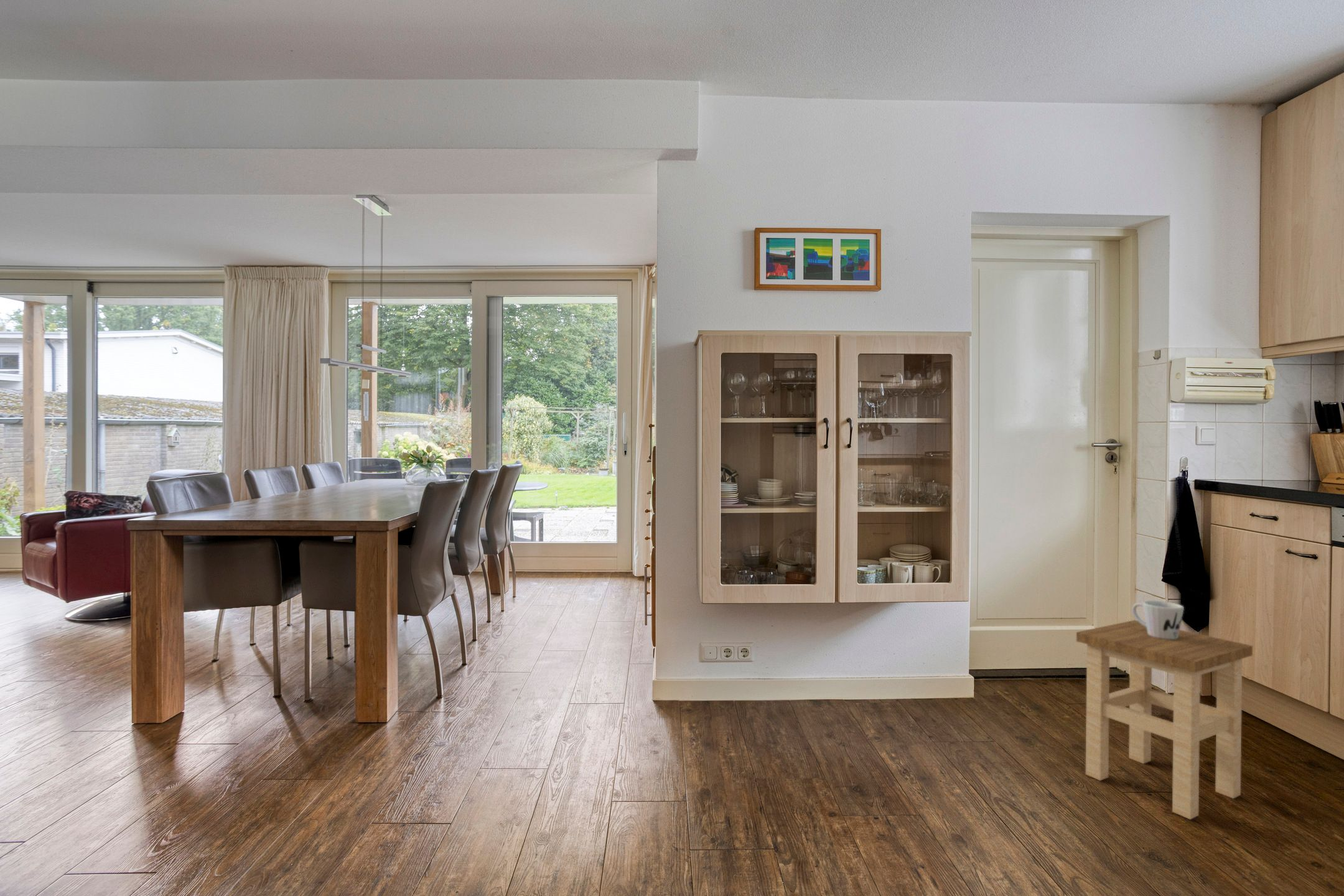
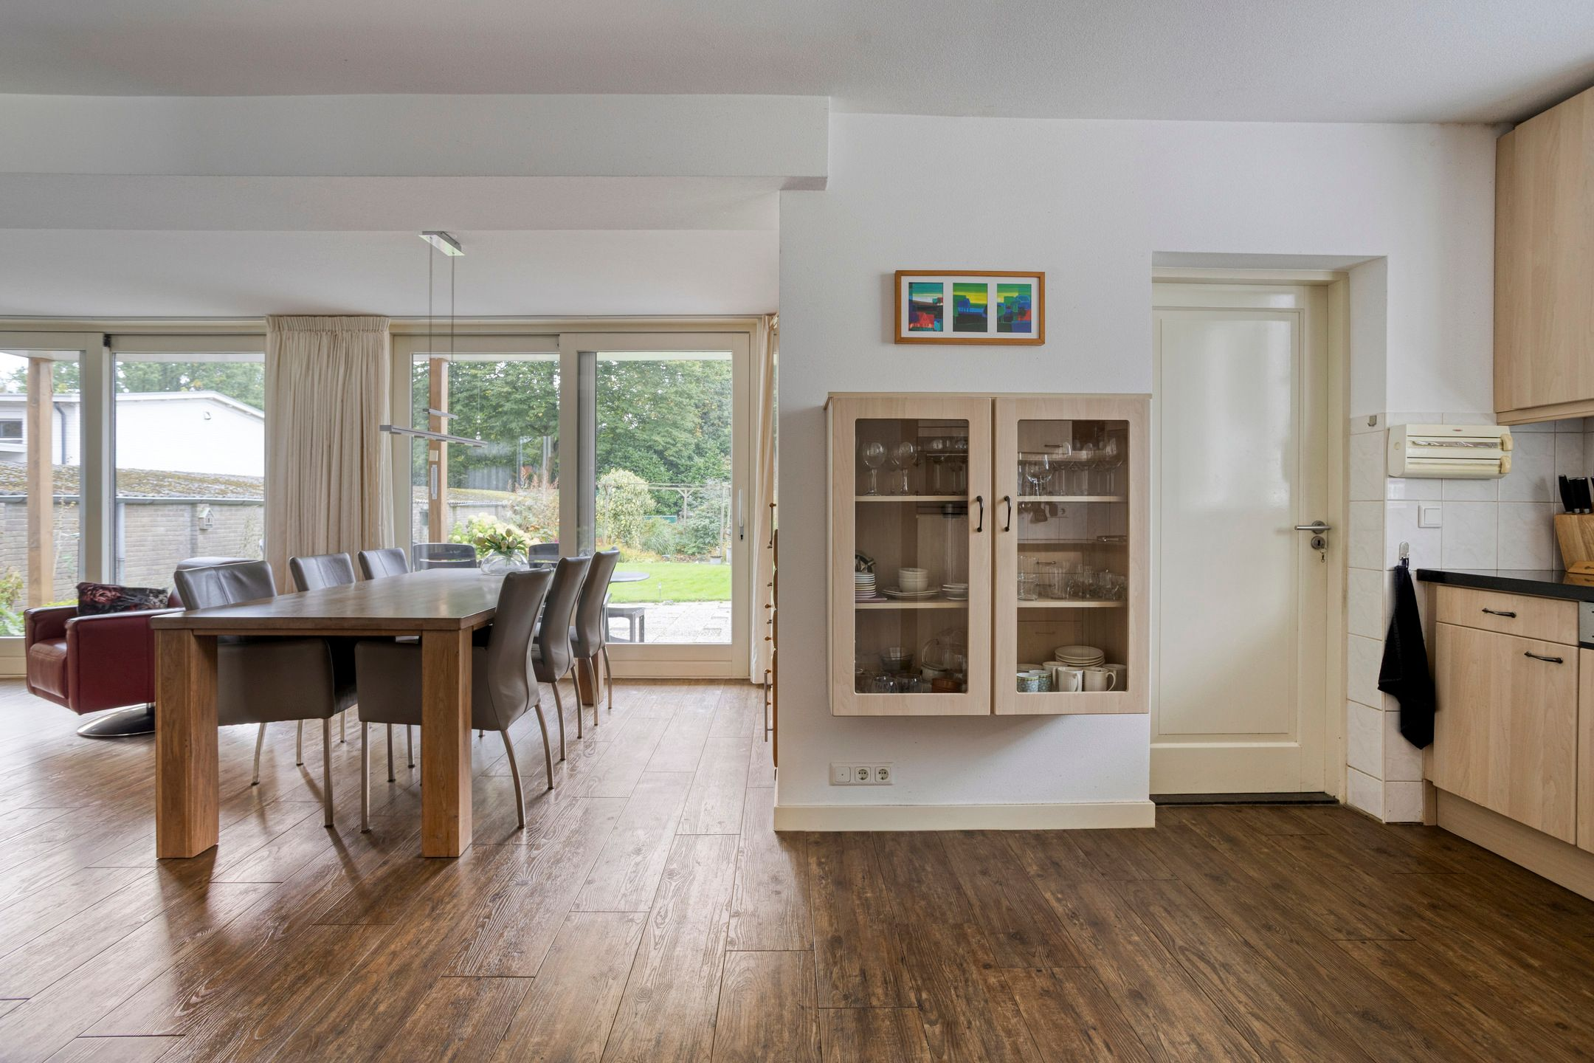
- mug (1155, 618)
- stool (1162, 707)
